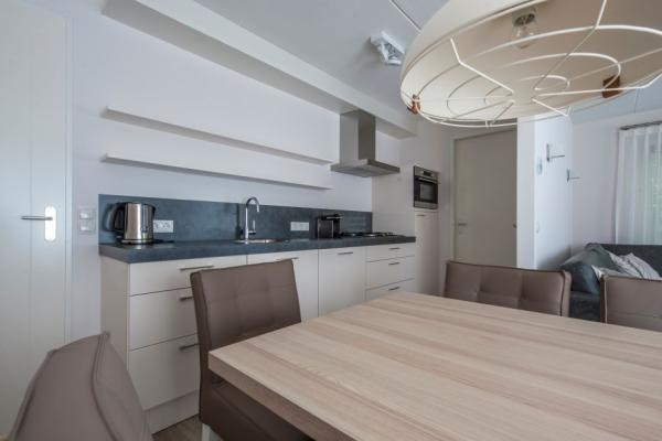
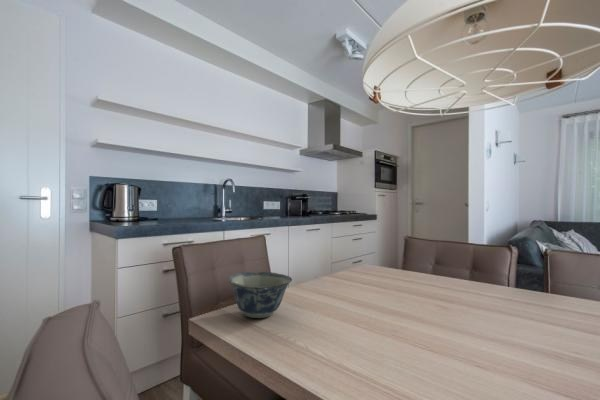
+ bowl (260, 294)
